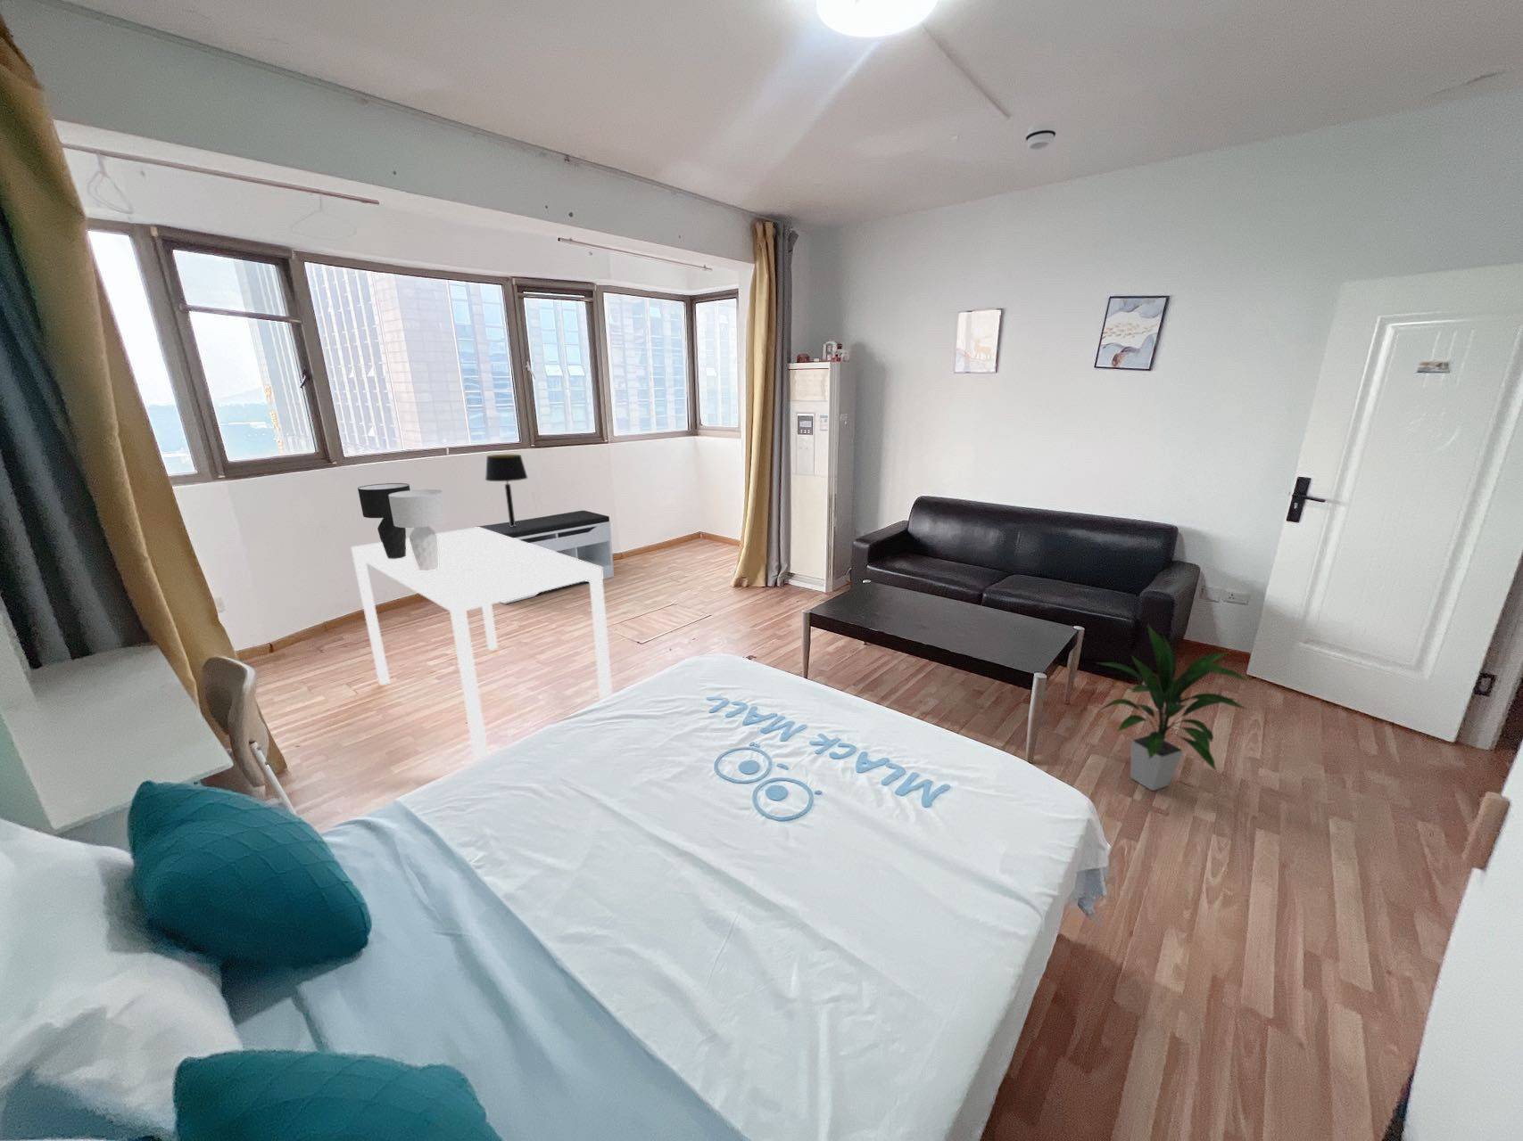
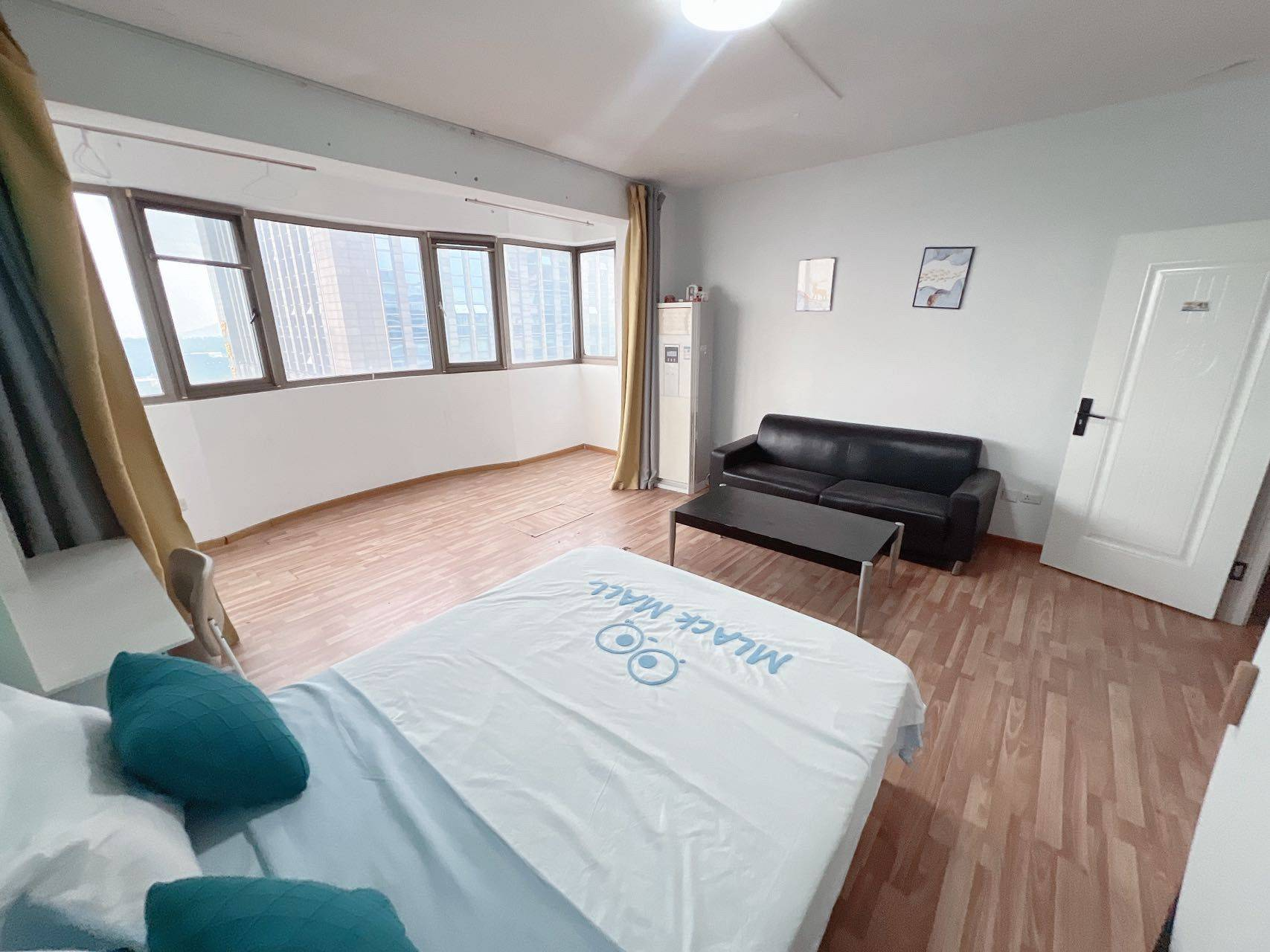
- table lamp (507, 491)
- desk (486, 630)
- indoor plant (1170, 712)
- bench (547, 549)
- table lamp (405, 526)
- smoke detector (1040, 135)
